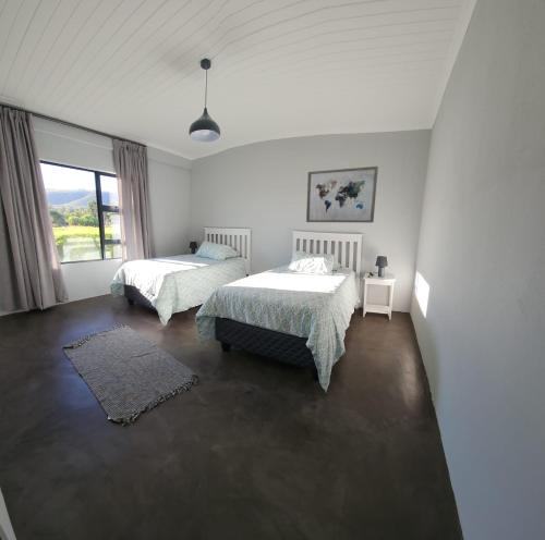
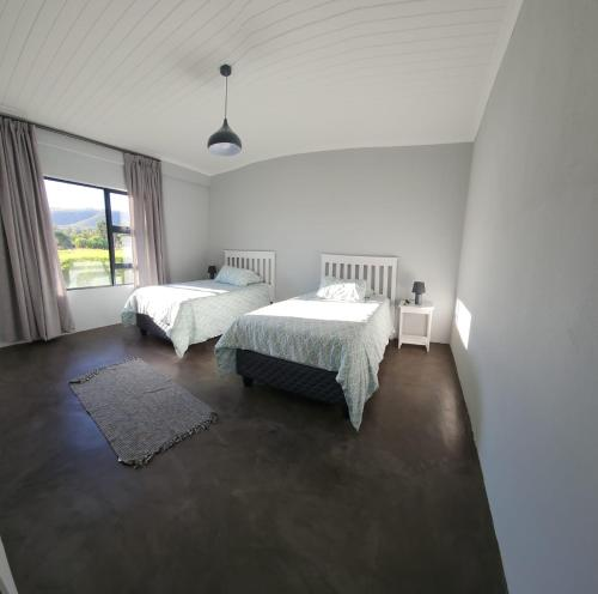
- wall art (339, 196)
